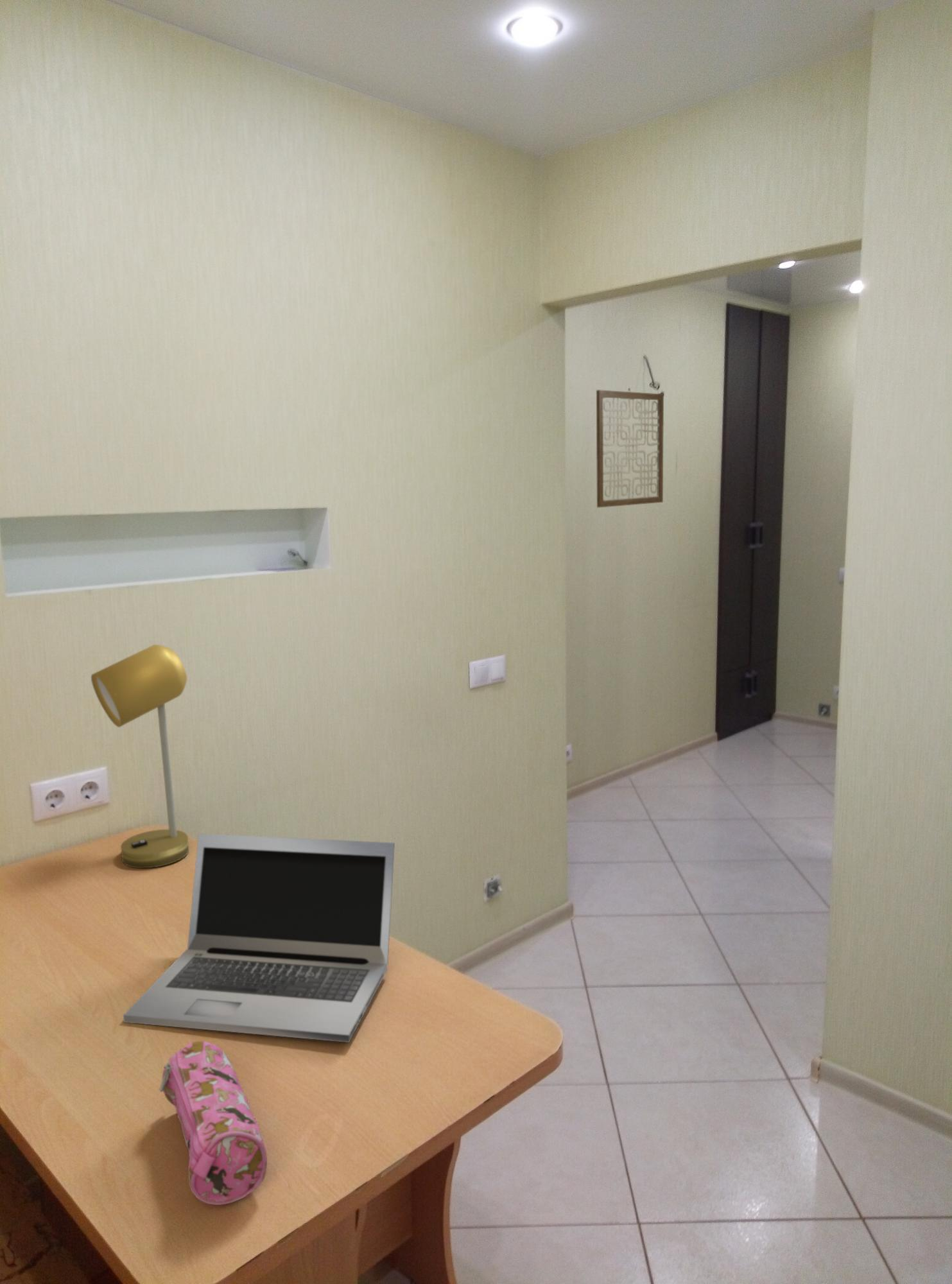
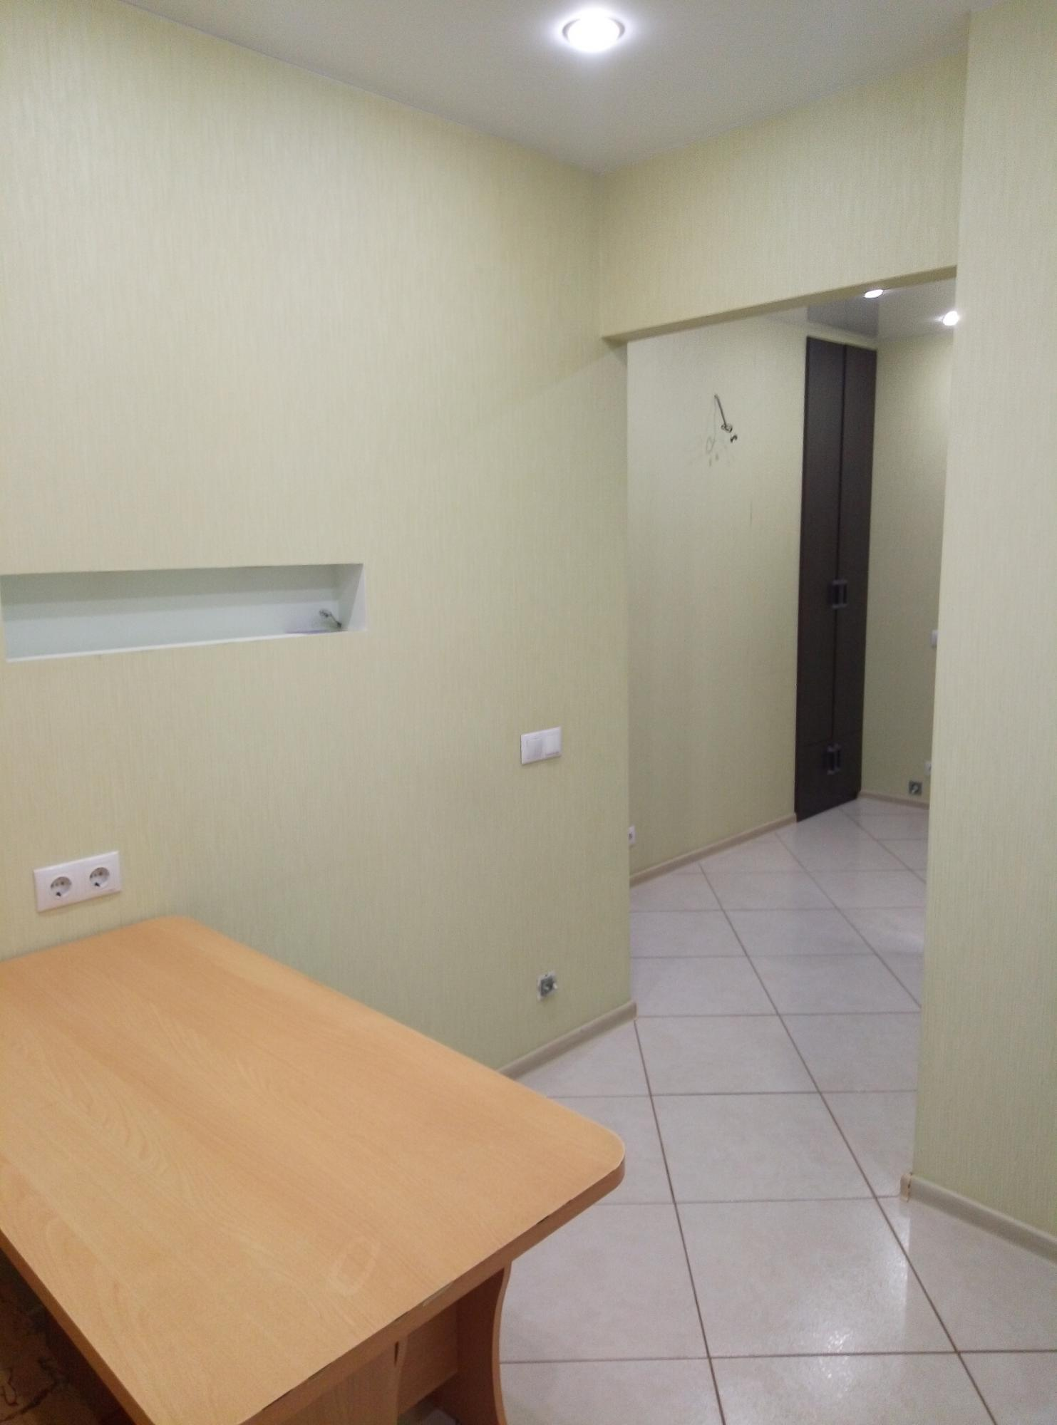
- laptop (266, 928)
- pencil case (211, 1118)
- desk lamp (161, 750)
- wall art (631, 446)
